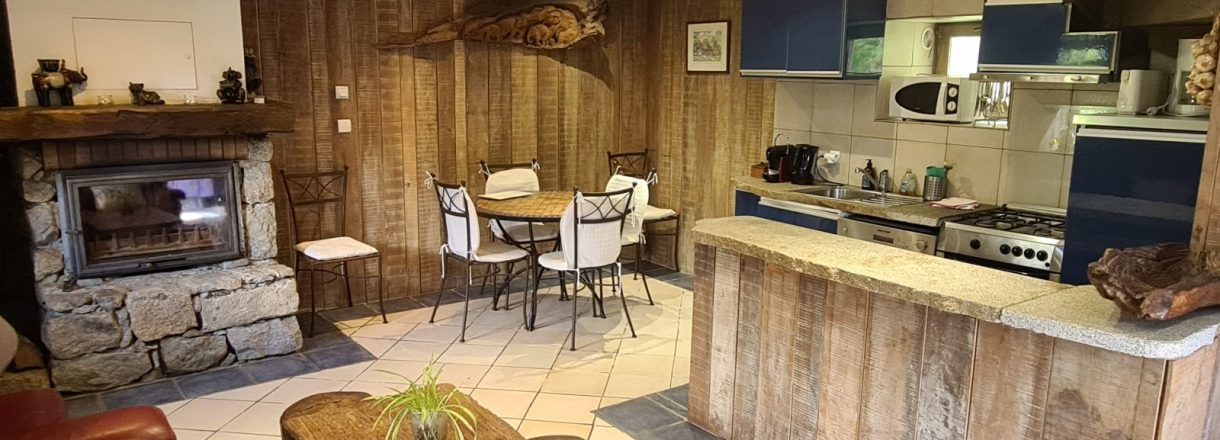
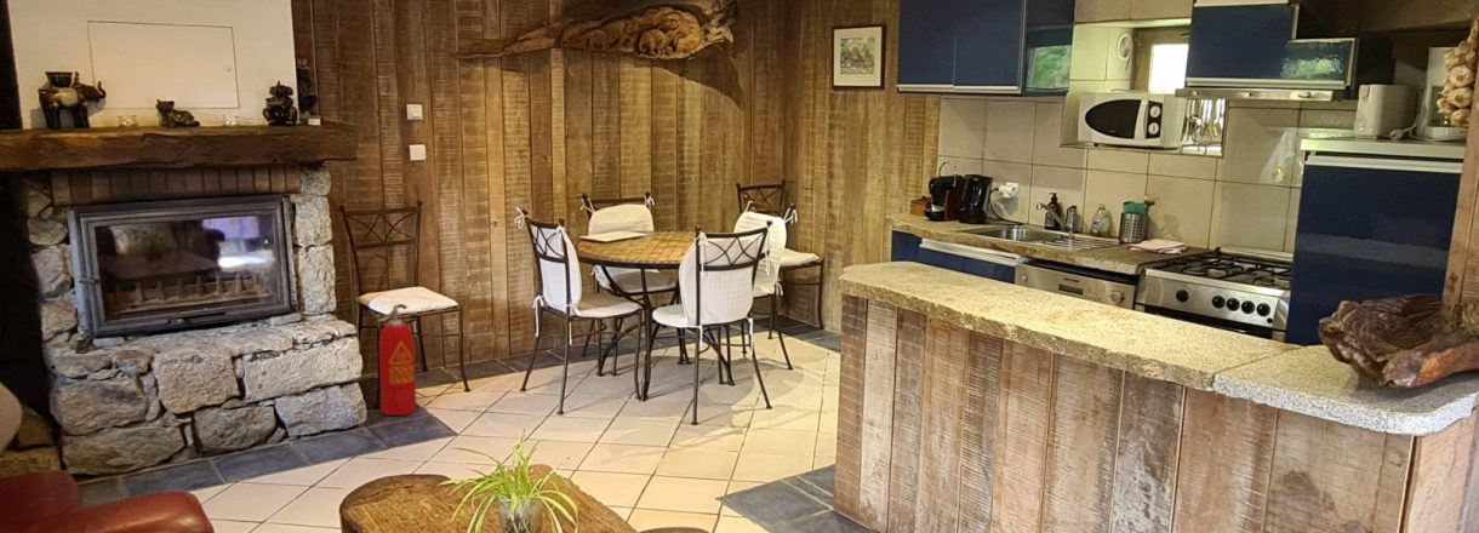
+ fire extinguisher (399, 357)
